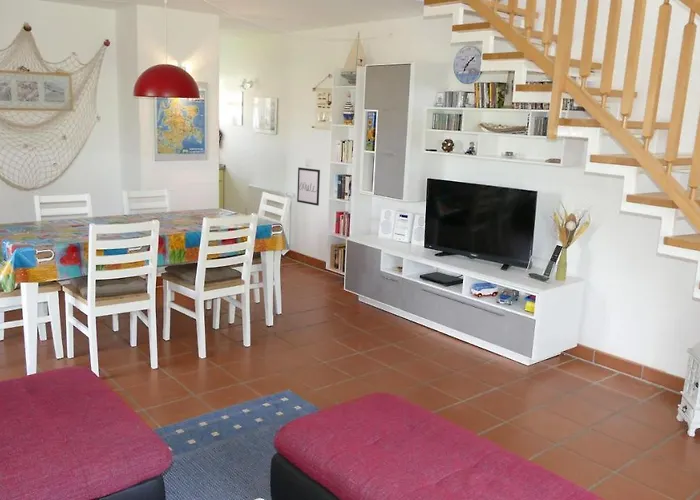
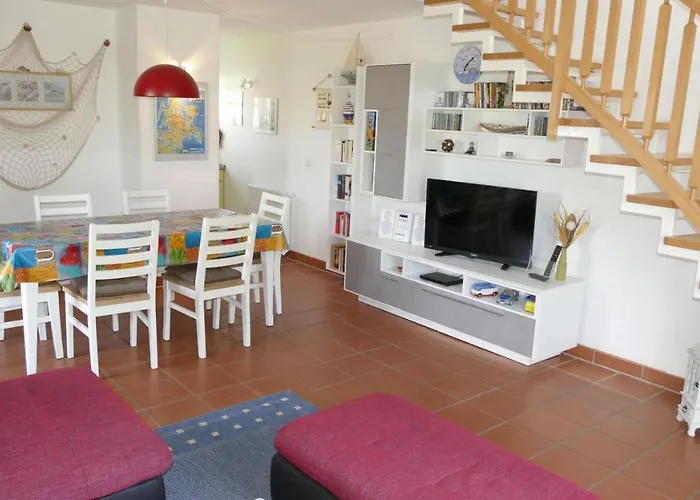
- wall art (308, 186)
